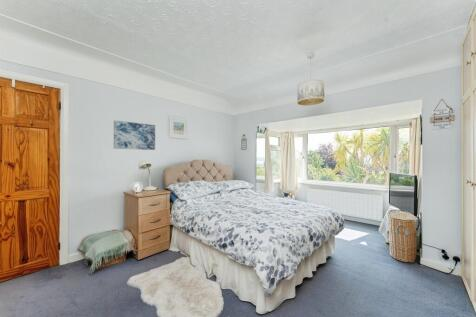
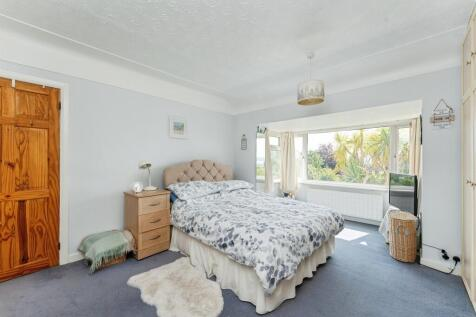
- wall art (135, 136)
